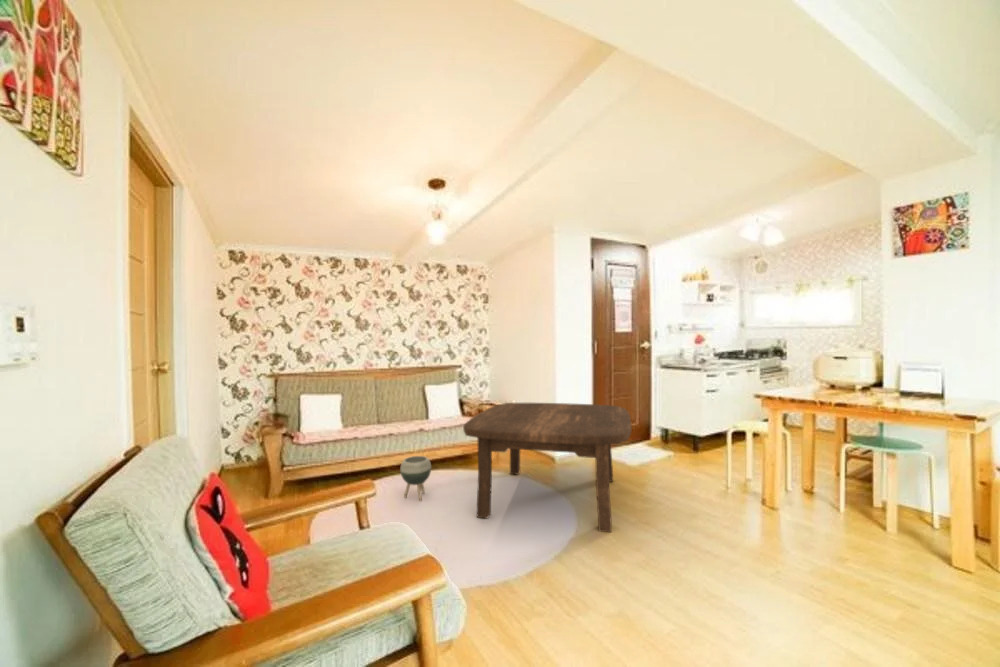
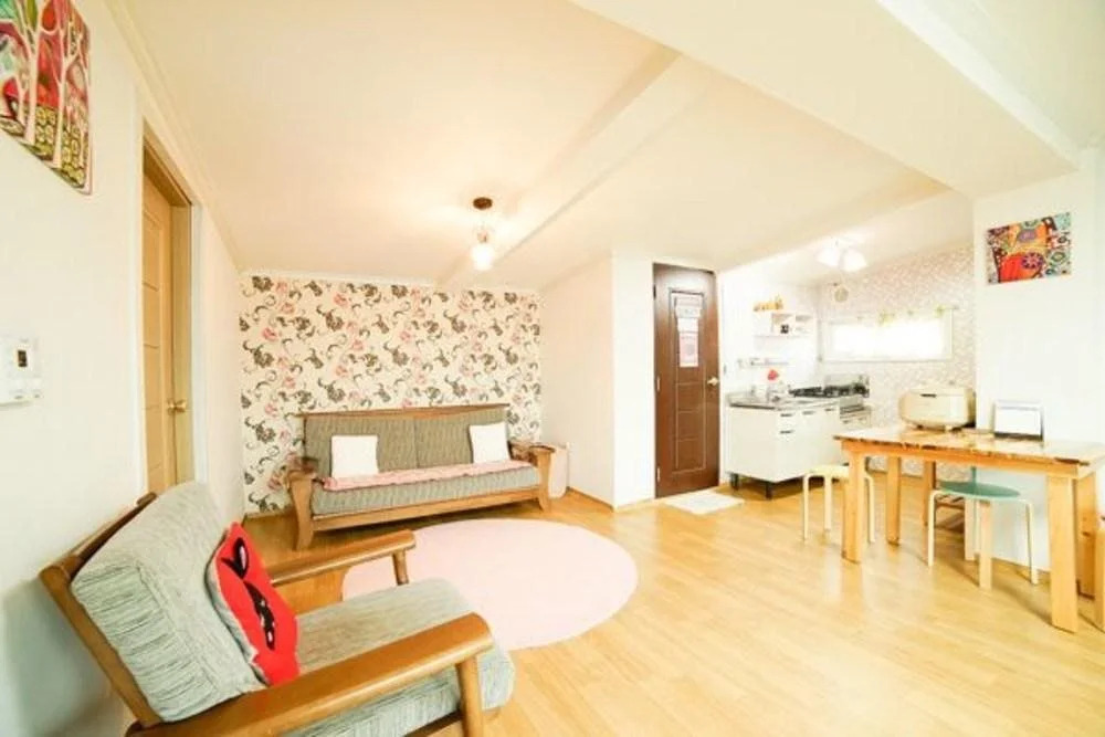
- coffee table (552, 451)
- planter (416, 478)
